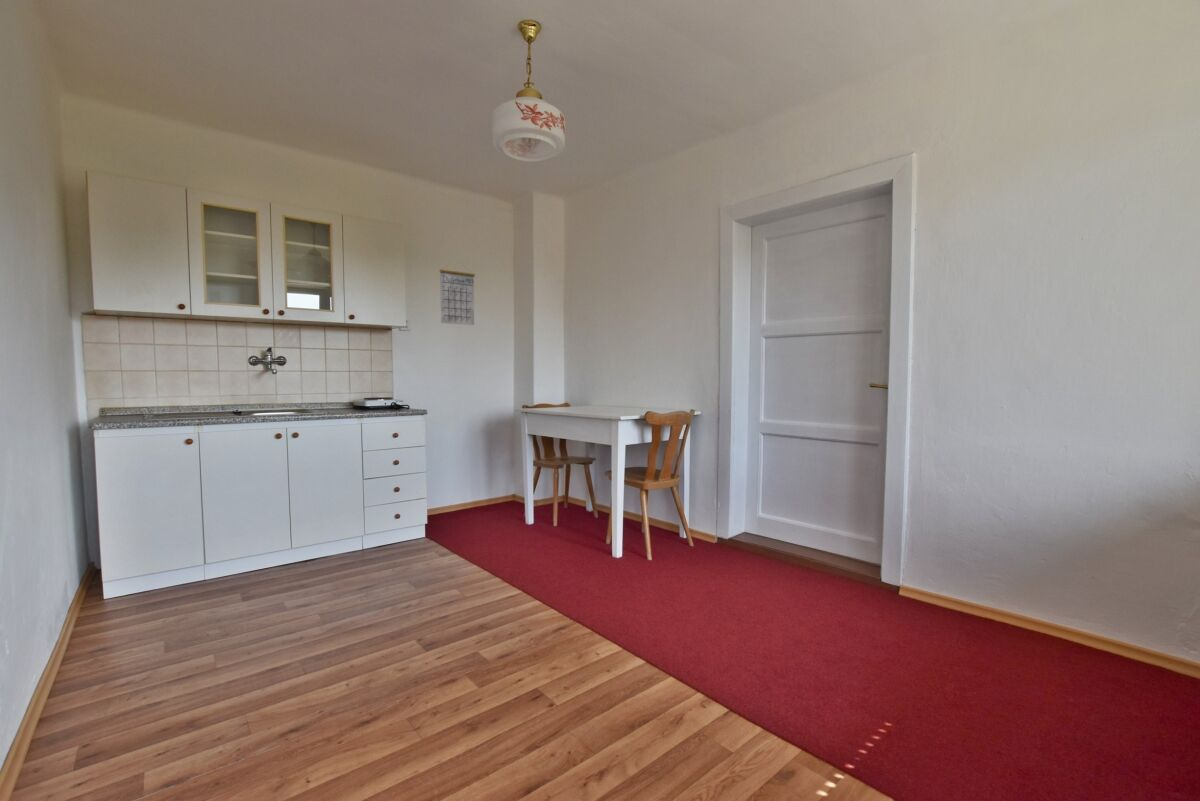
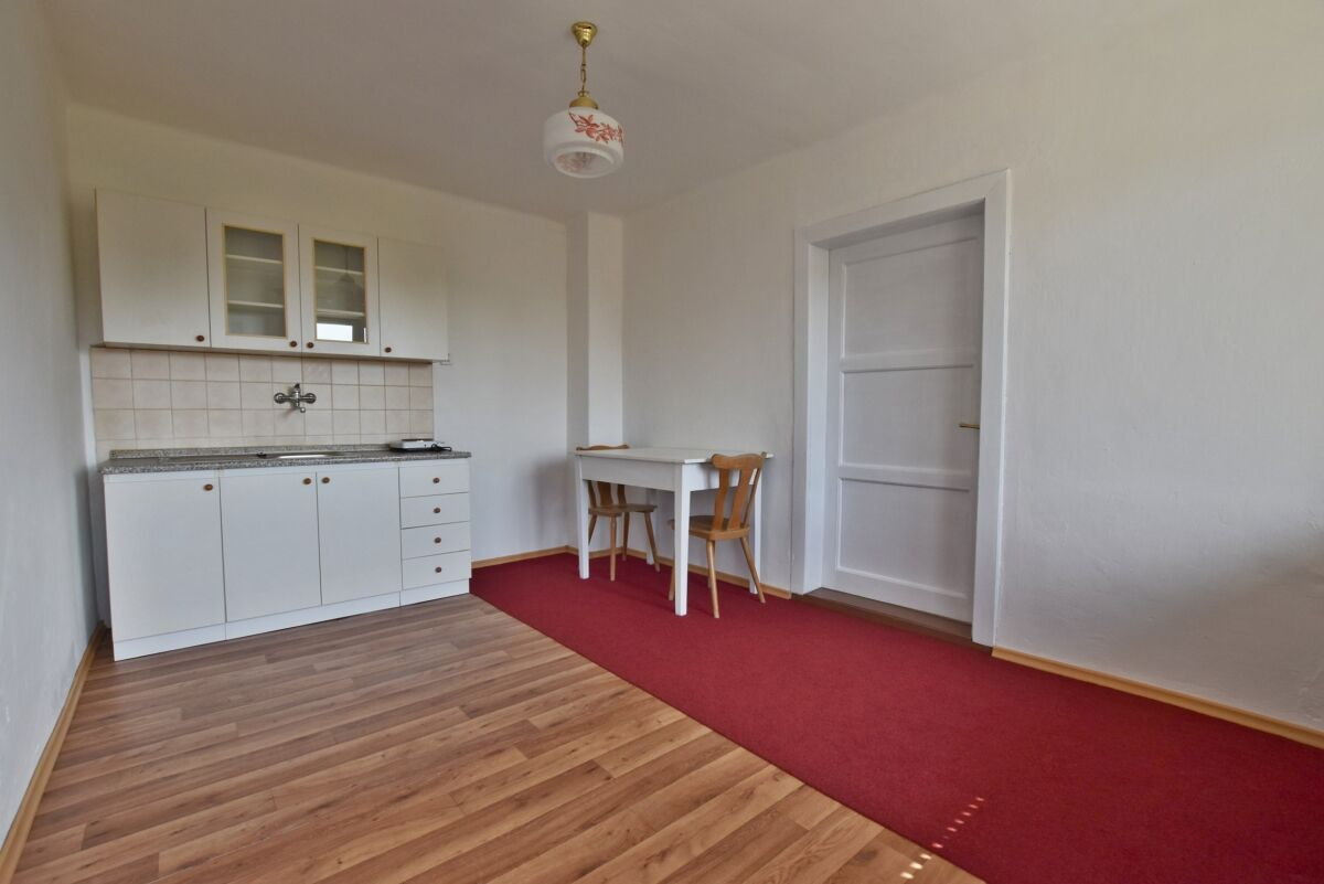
- calendar (457, 291)
